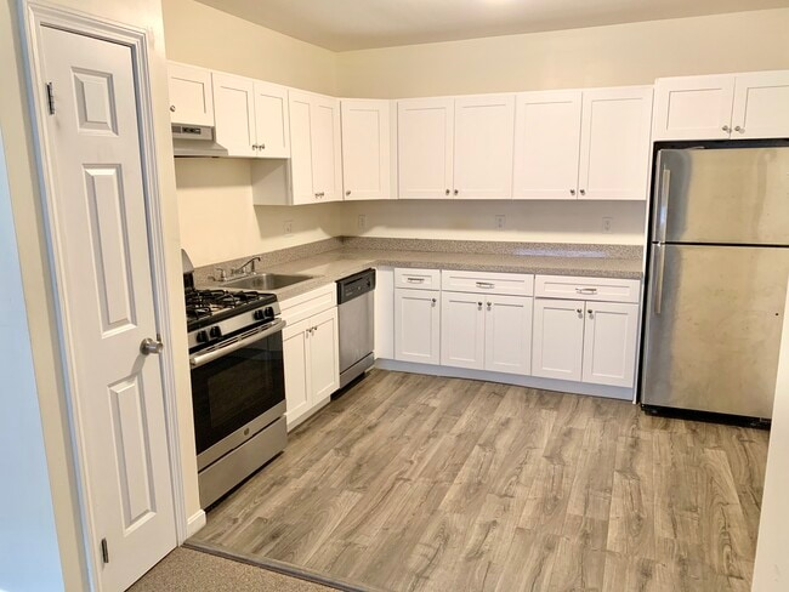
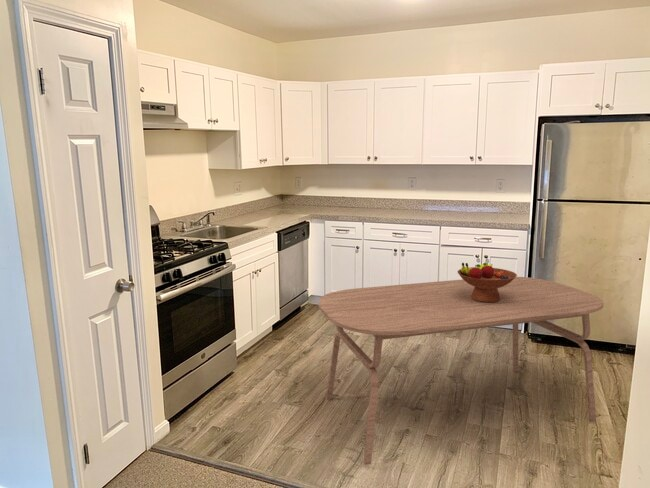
+ dining table (451, 331)
+ fruit bowl (486, 280)
